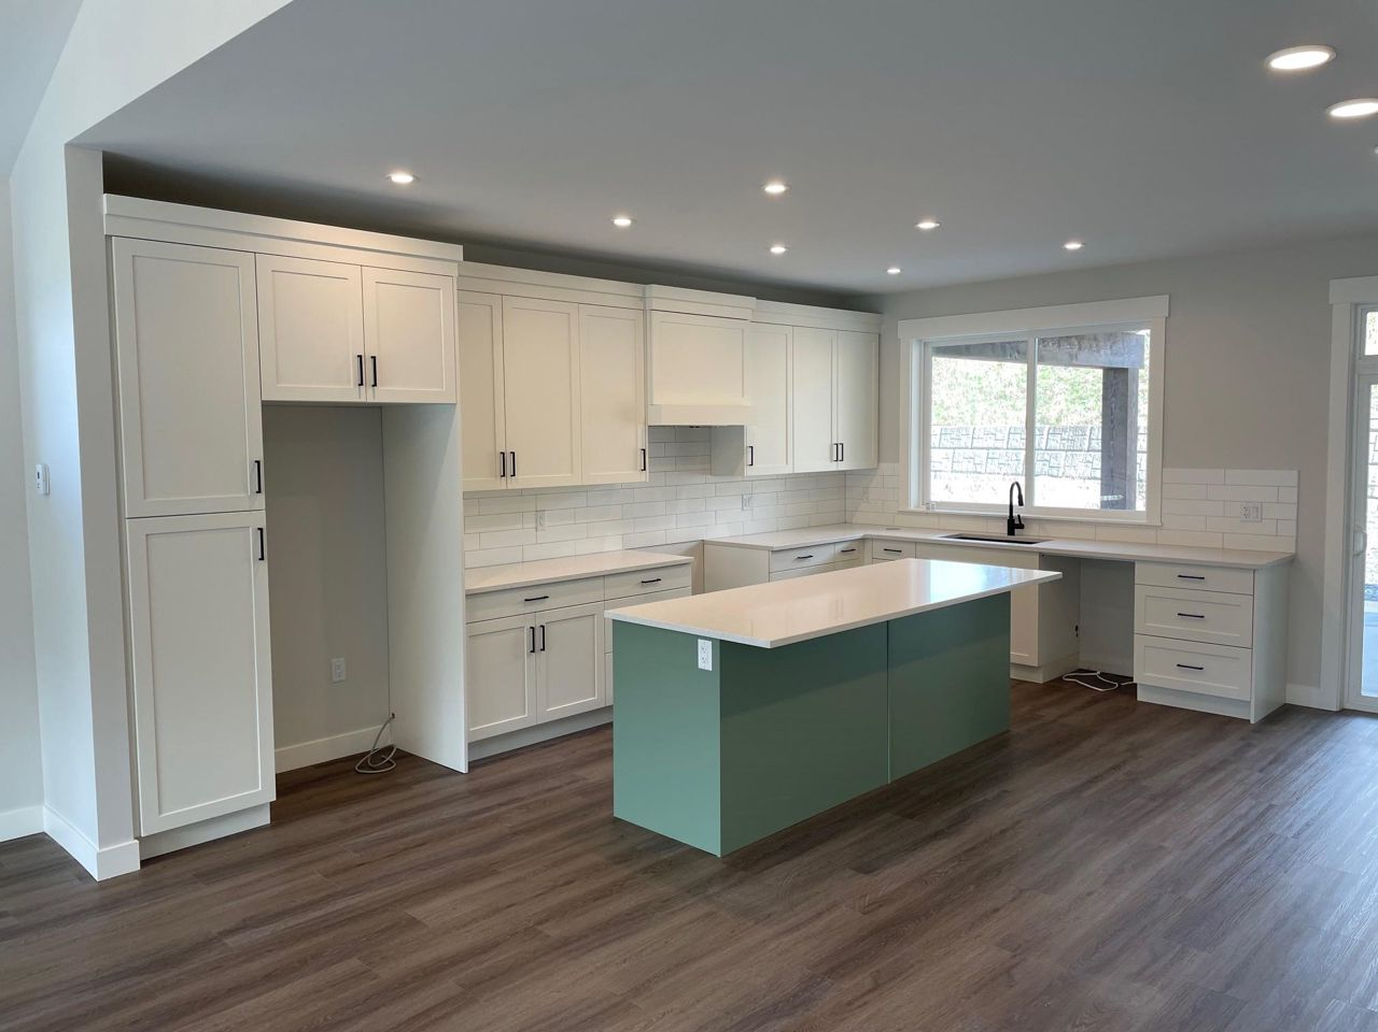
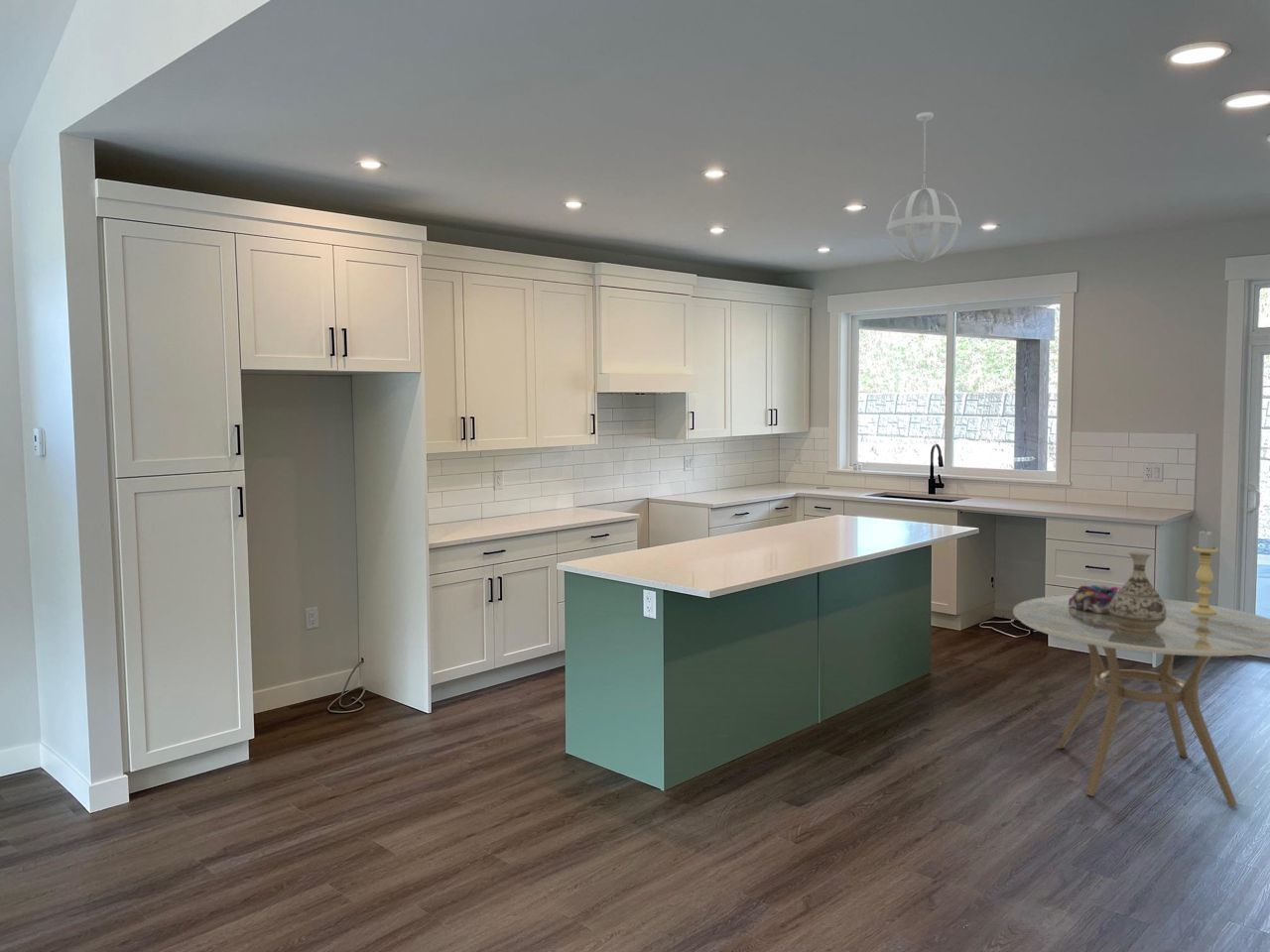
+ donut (1108, 597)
+ pendant light (924, 188)
+ vase (1138, 590)
+ candle holder (1205, 570)
+ dining table (1142, 697)
